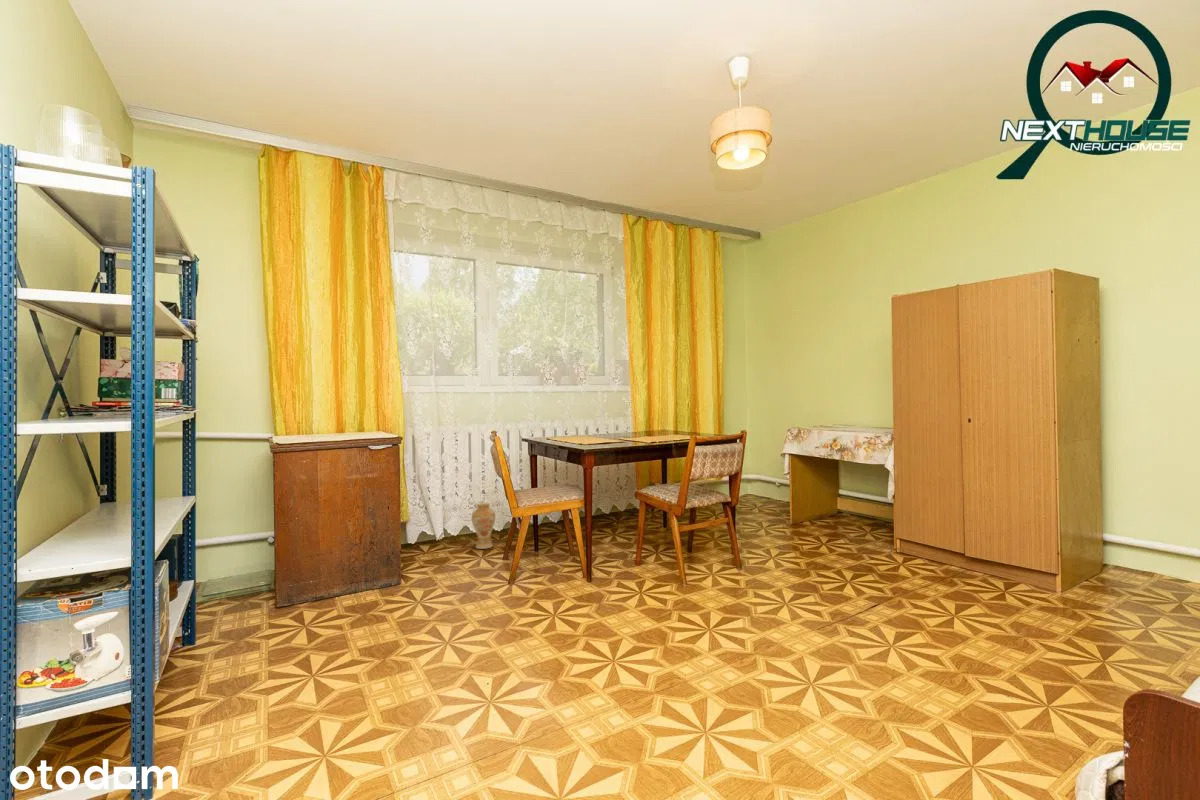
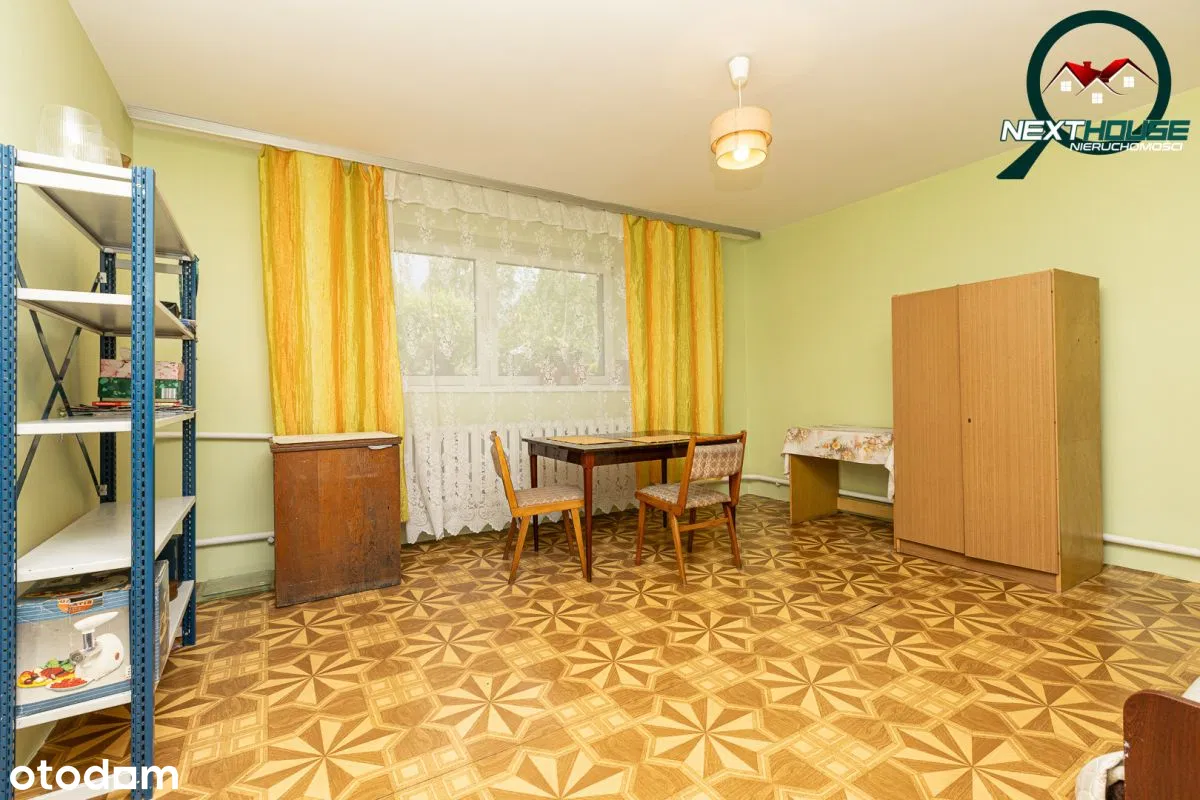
- vase (483, 525)
